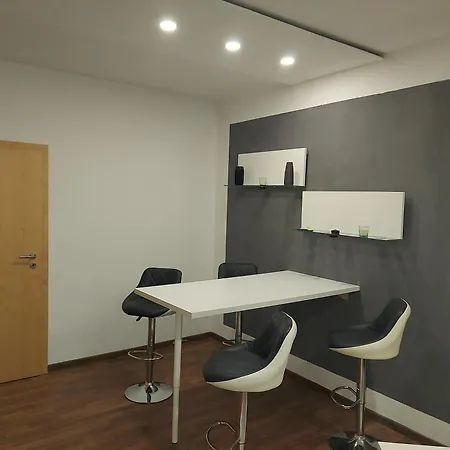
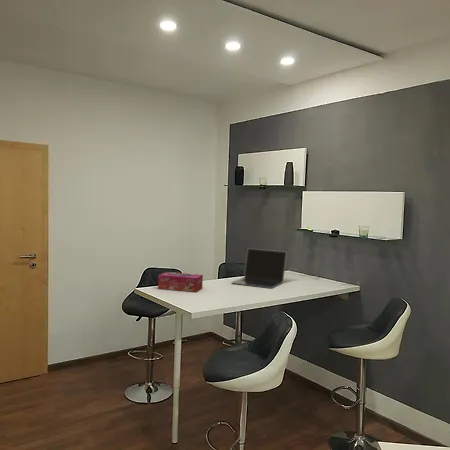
+ tissue box (180, 281)
+ laptop (259, 267)
